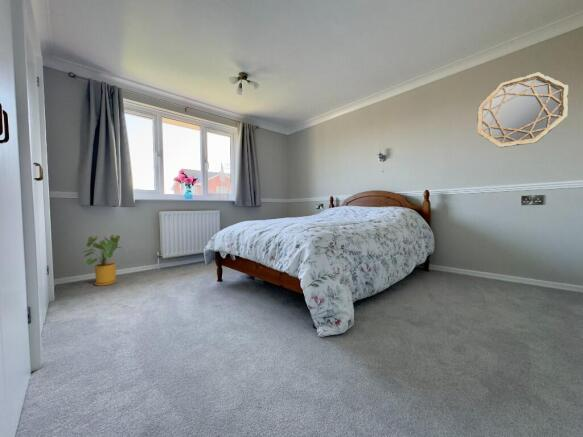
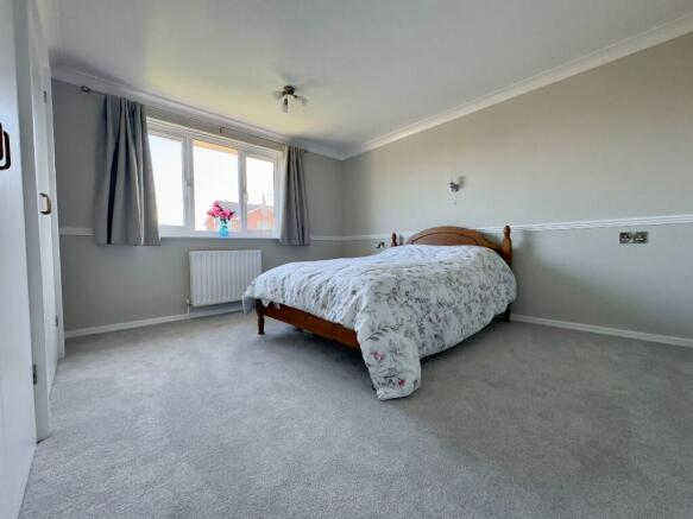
- house plant (102, 259)
- home mirror (518, 111)
